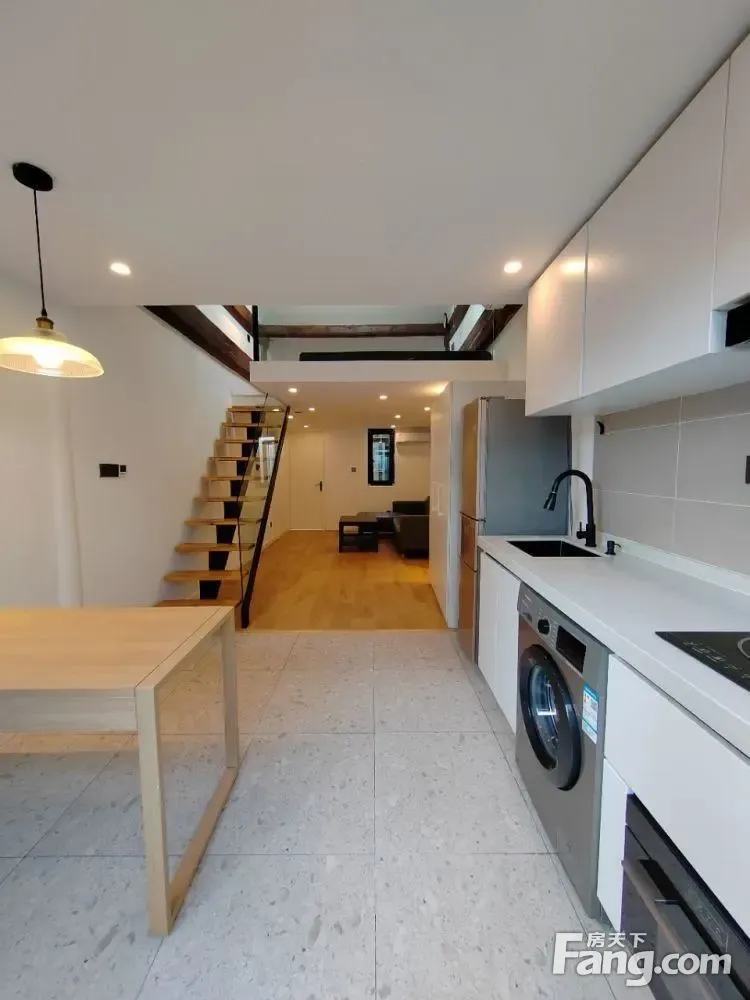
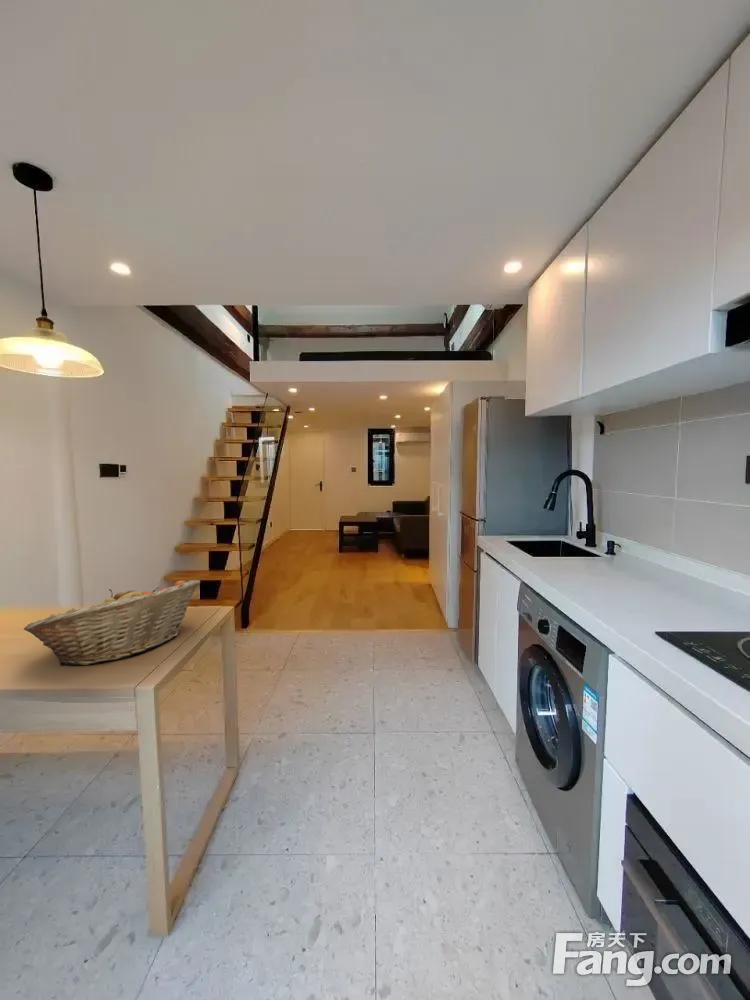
+ fruit basket (122, 614)
